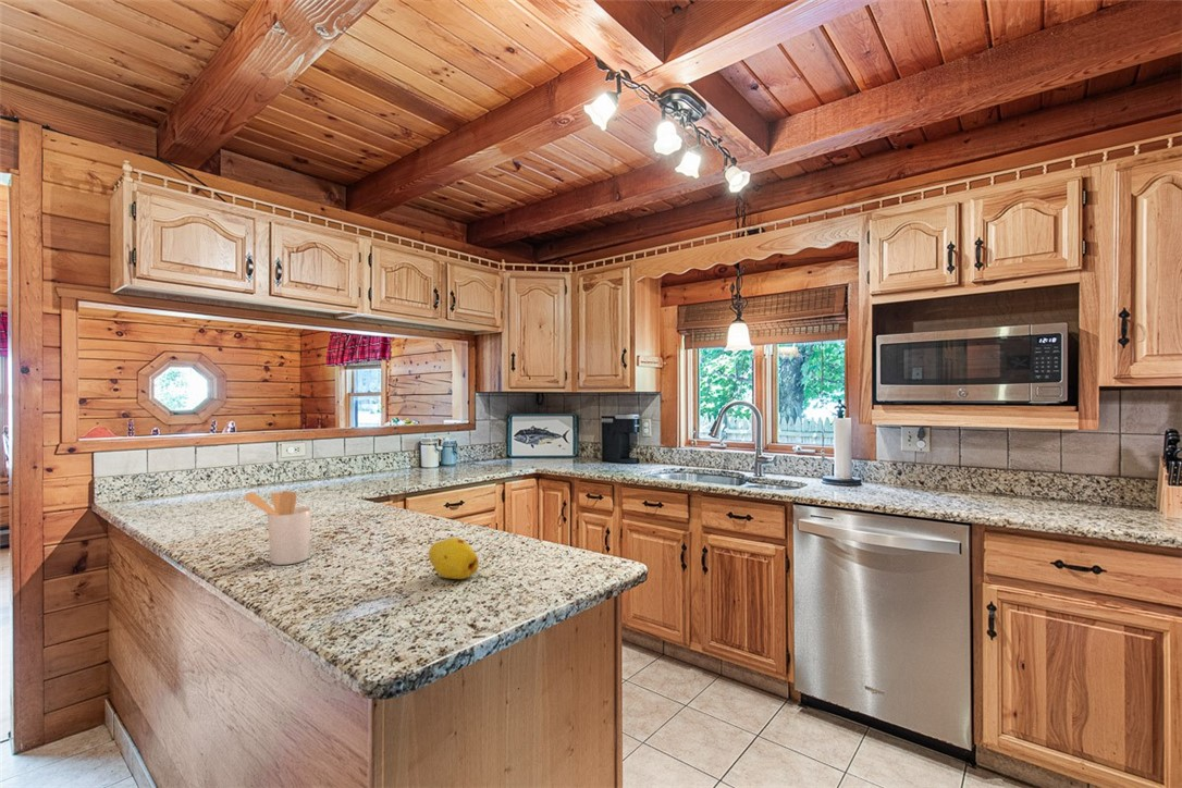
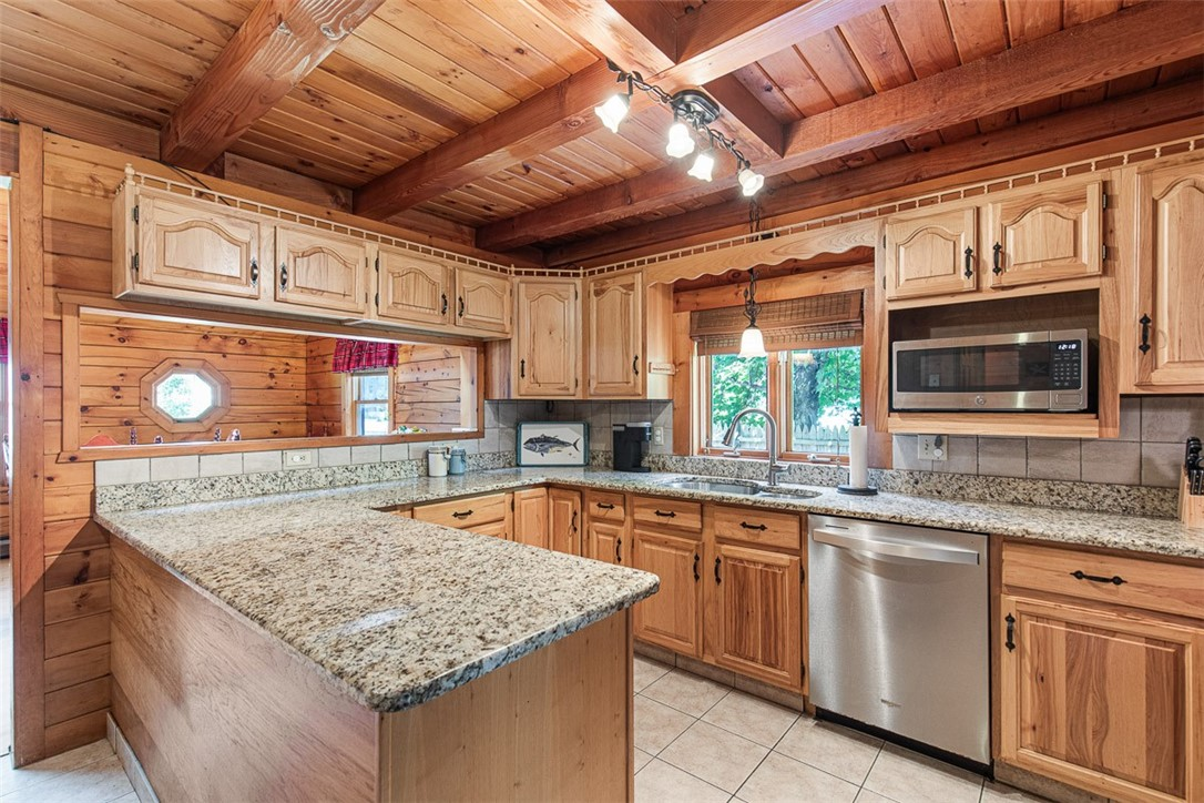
- fruit (452, 556)
- utensil holder (278, 525)
